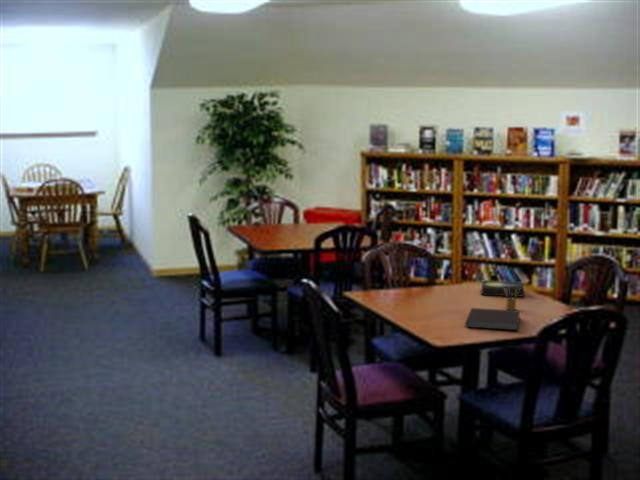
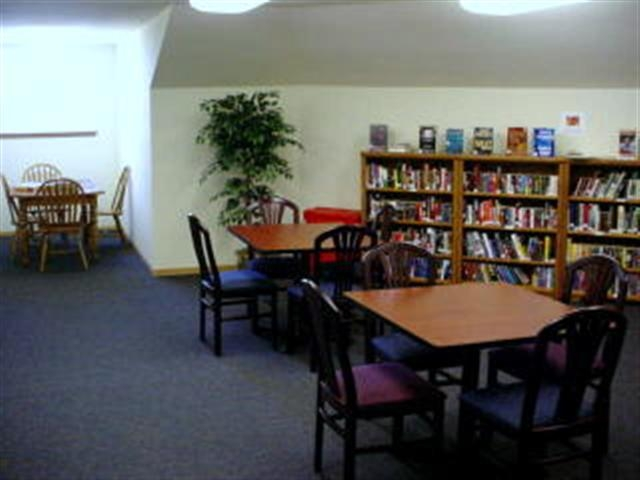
- notebook (493, 318)
- pencil box (511, 297)
- hardback book (502, 288)
